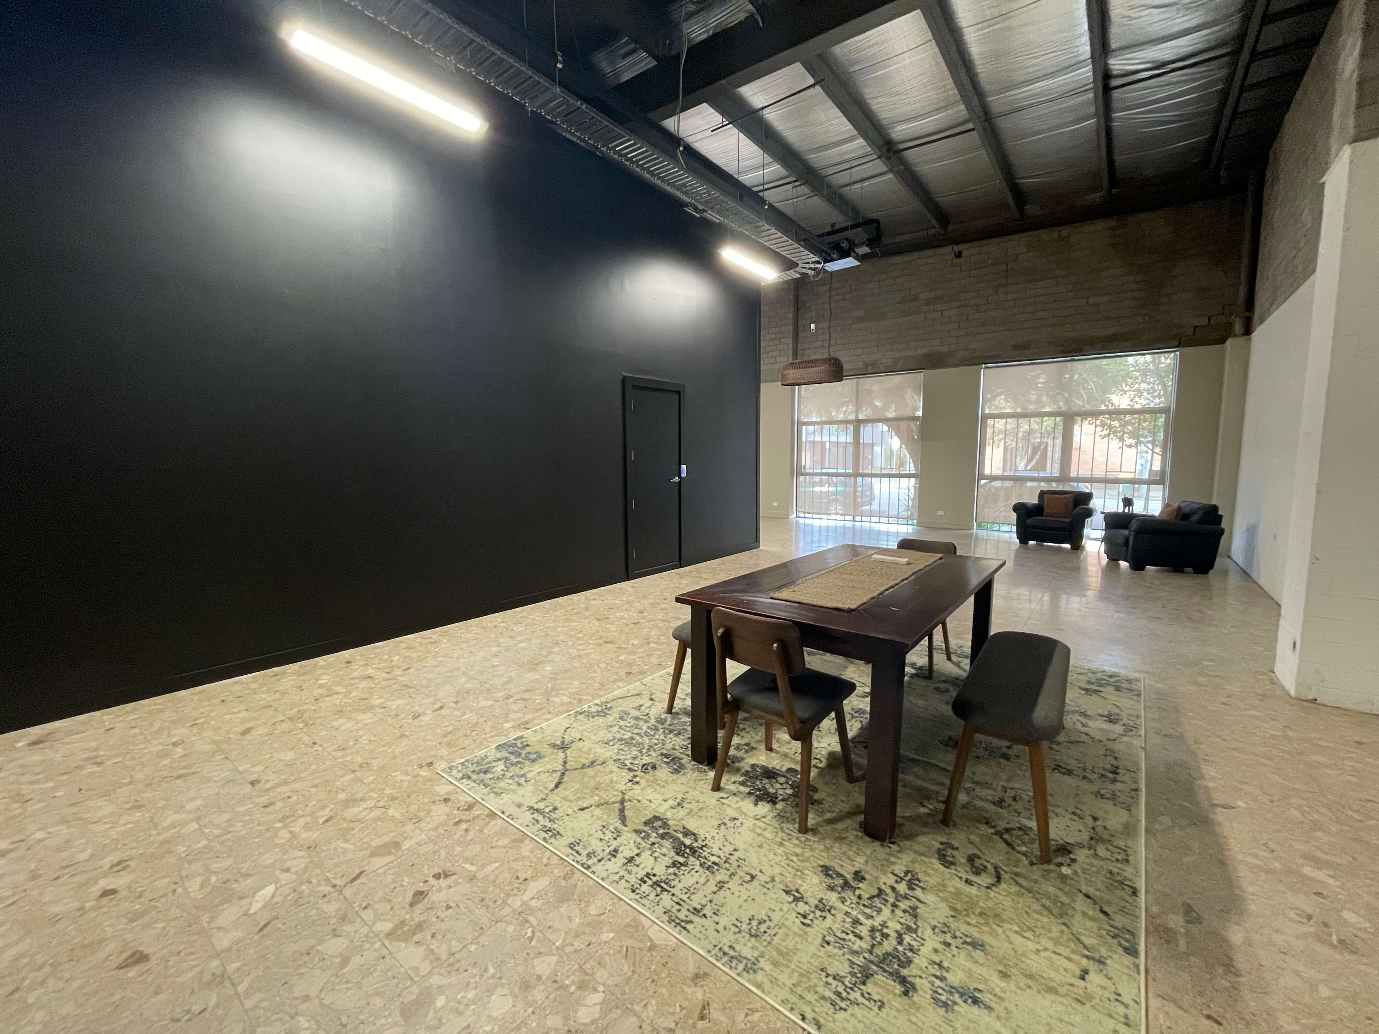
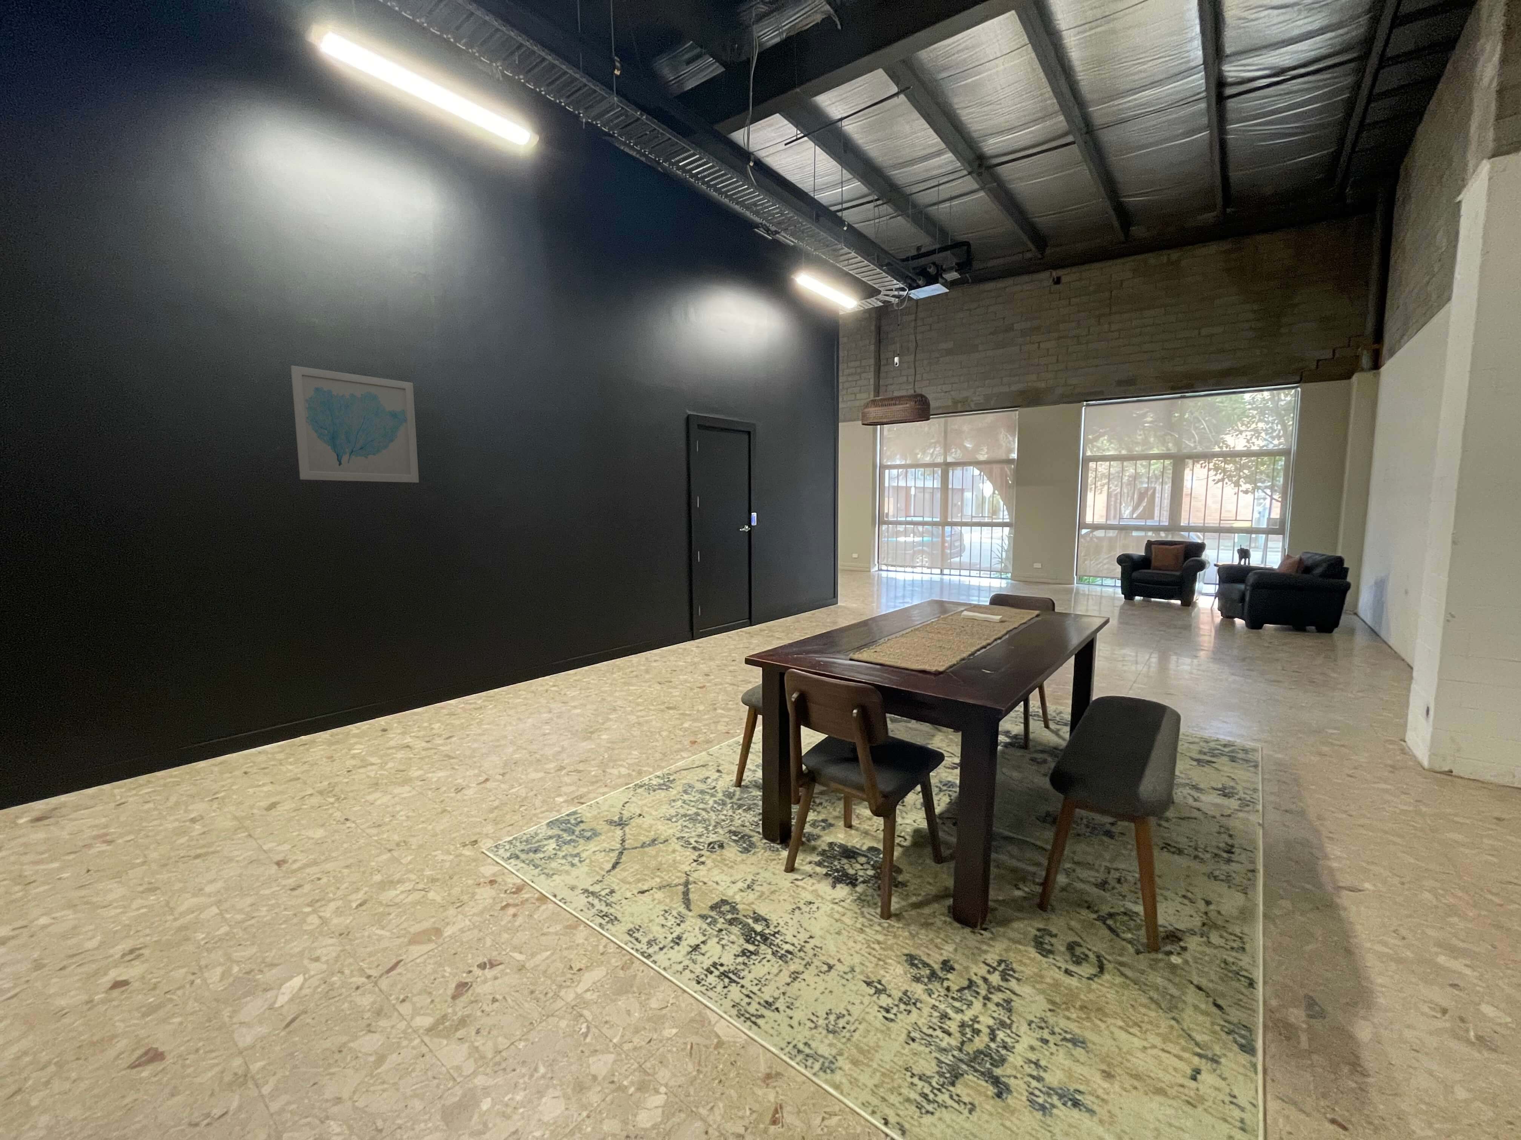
+ wall art (359, 429)
